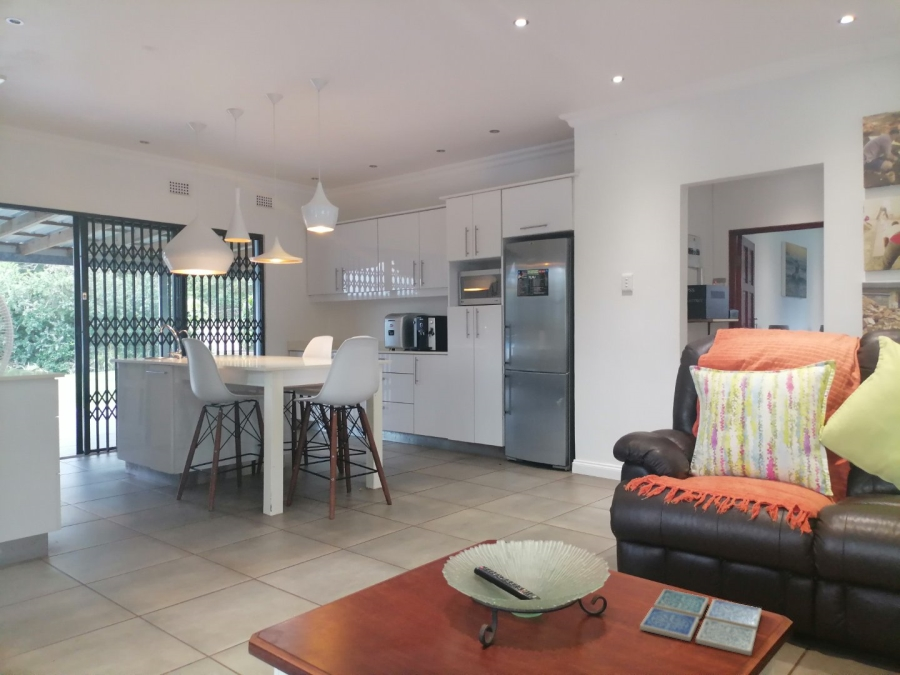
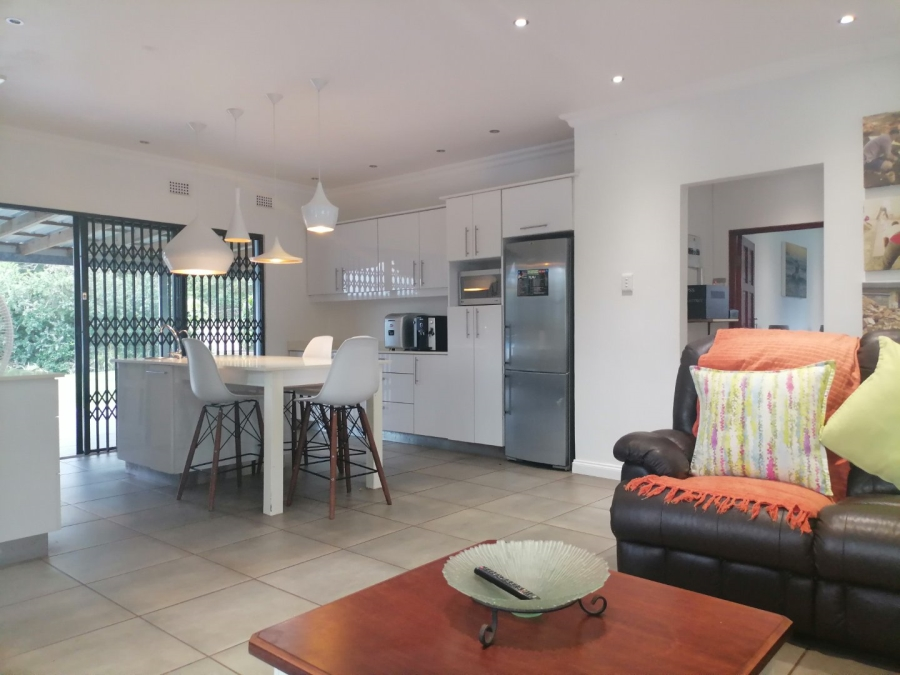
- drink coaster (701, 617)
